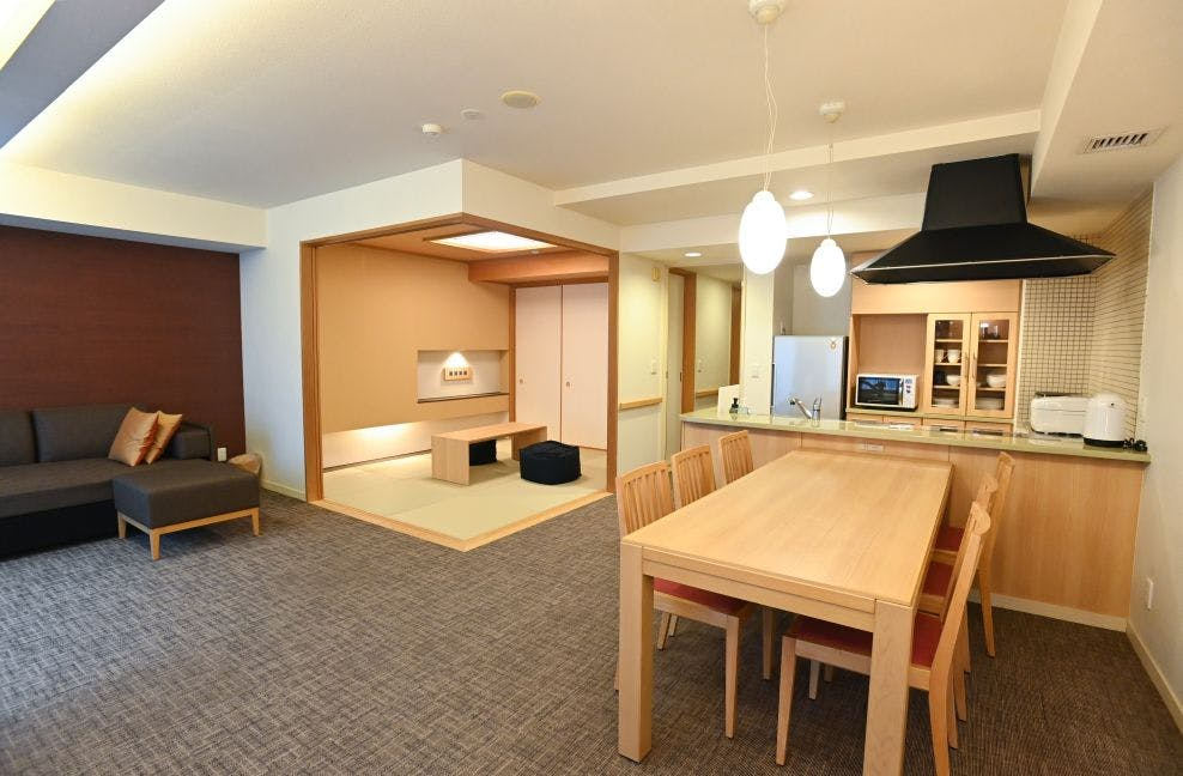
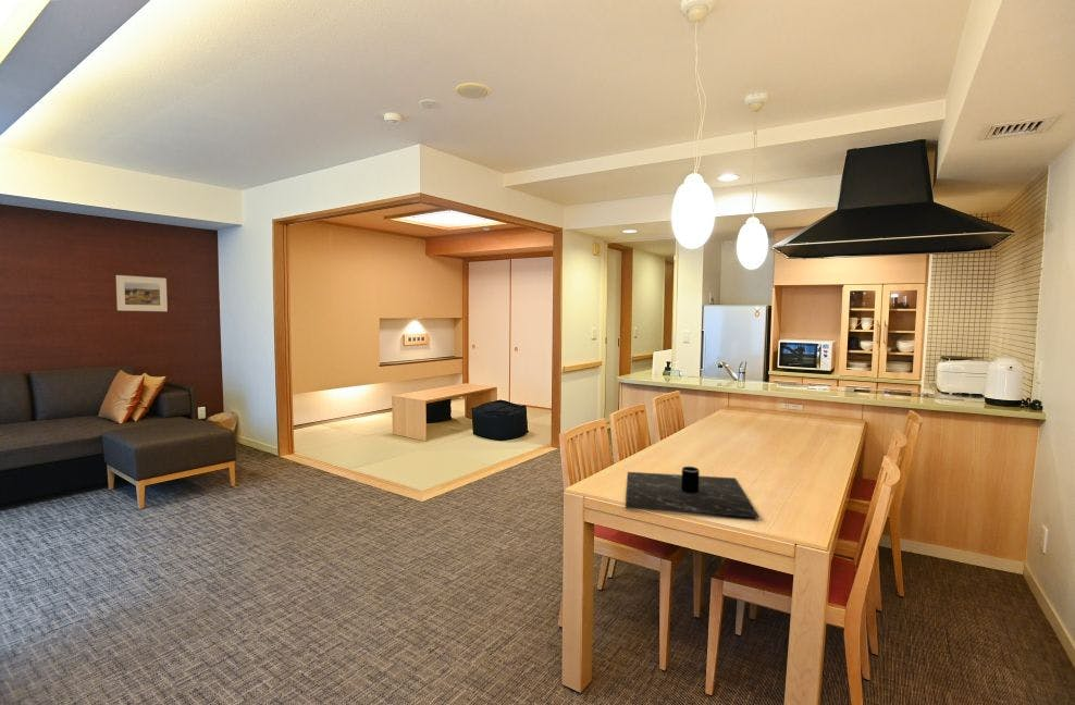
+ placemat (684, 481)
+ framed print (141, 294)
